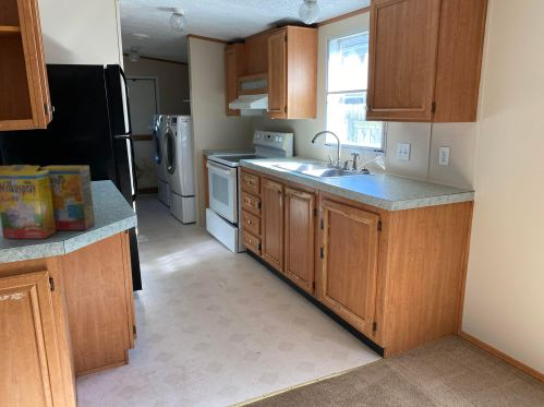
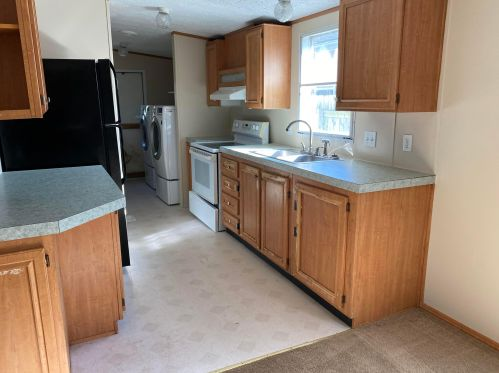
- cereal box (47, 197)
